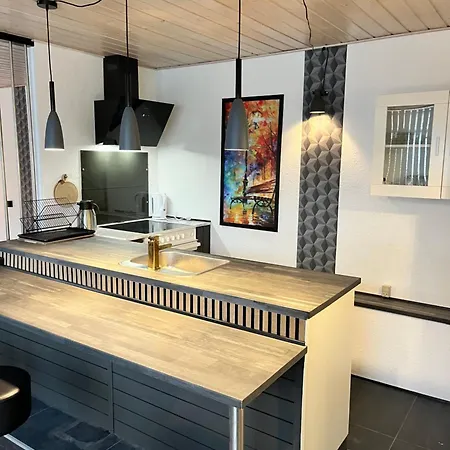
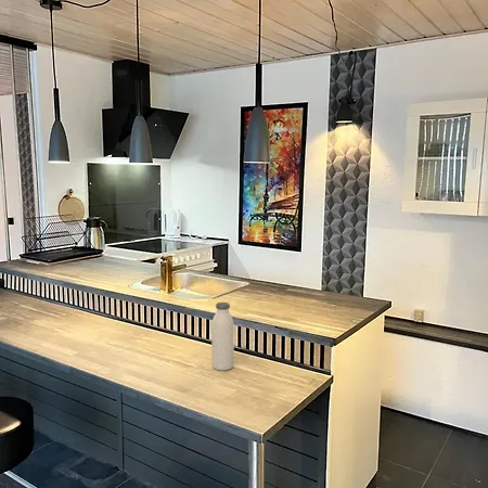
+ water bottle (222, 335)
